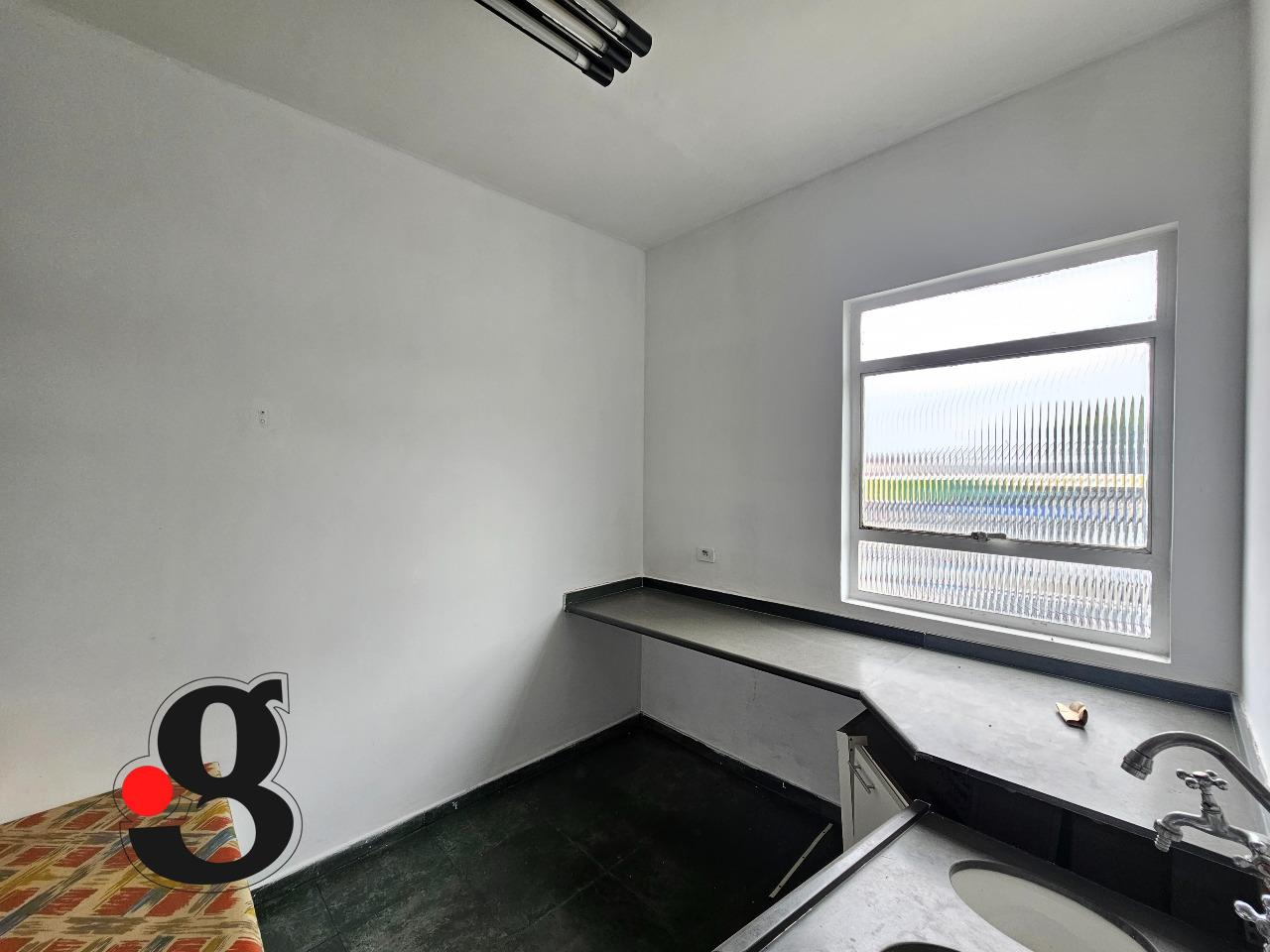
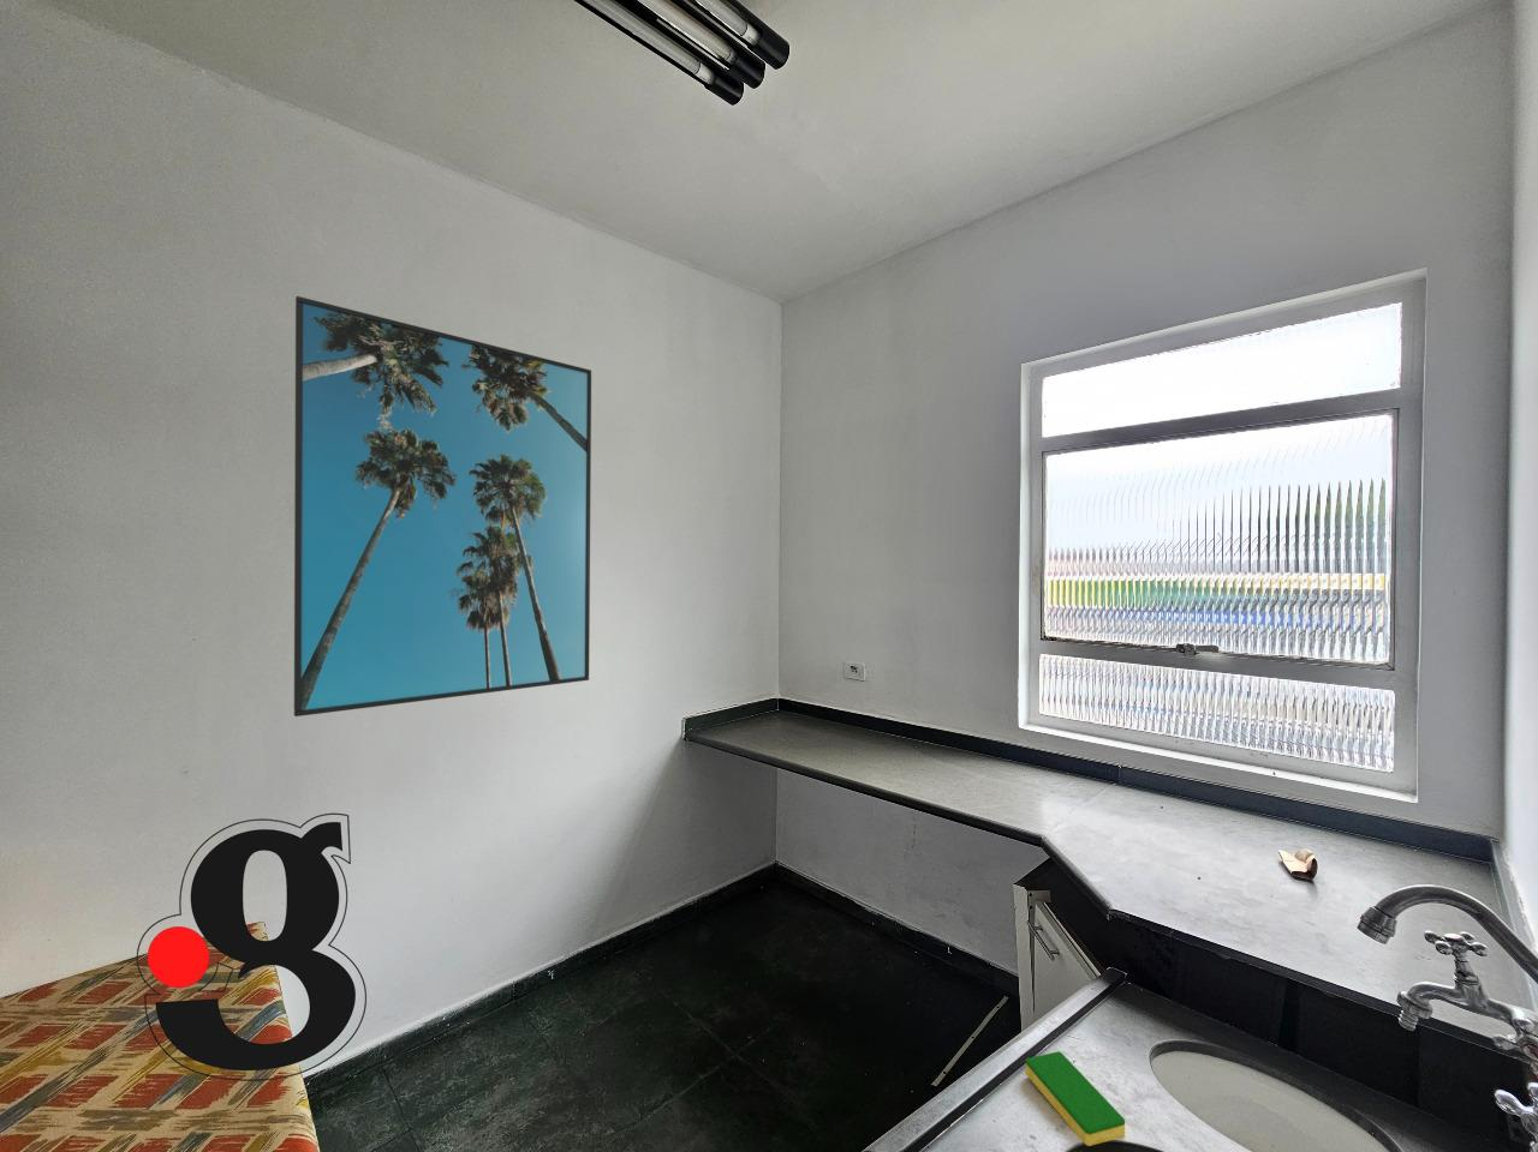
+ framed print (464, 517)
+ dish sponge (1072, 1094)
